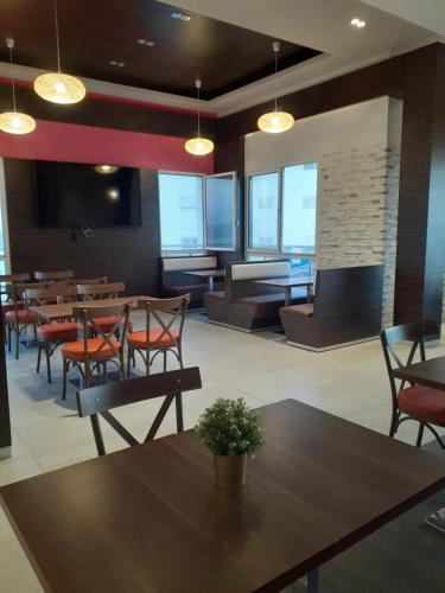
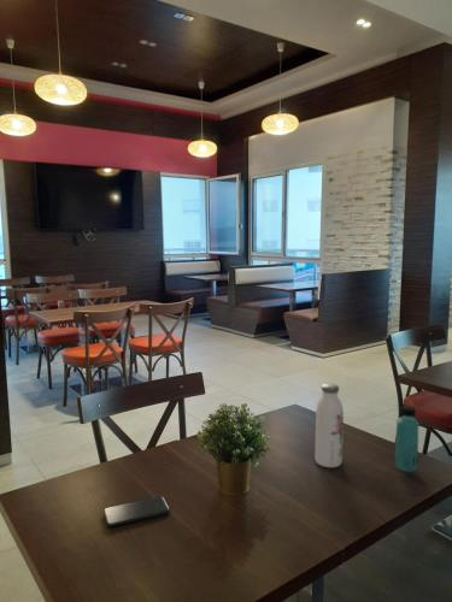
+ beverage bottle (406, 439)
+ water bottle (329, 424)
+ smartphone (136, 510)
